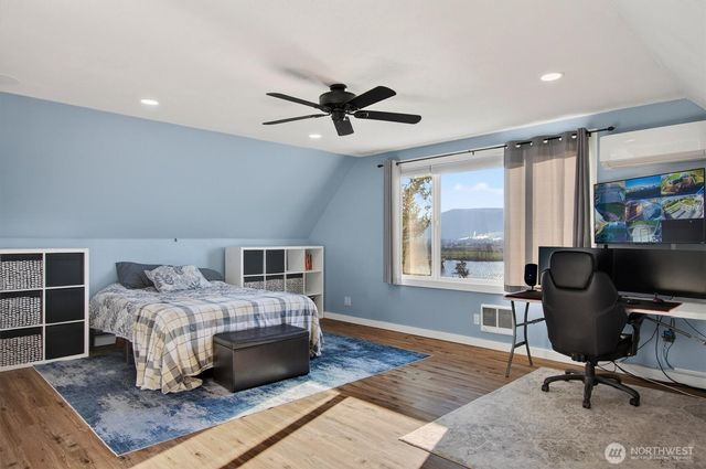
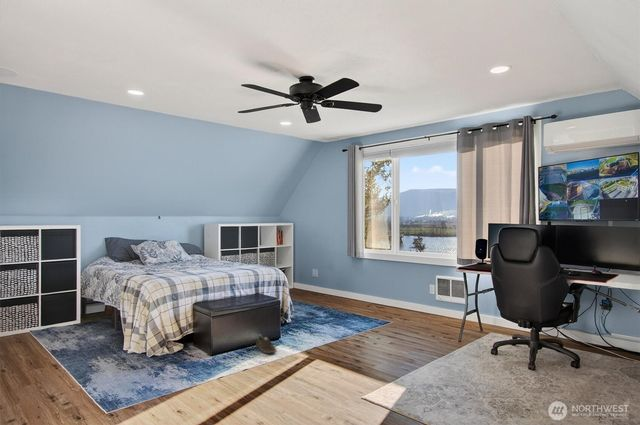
+ sneaker (265, 343)
